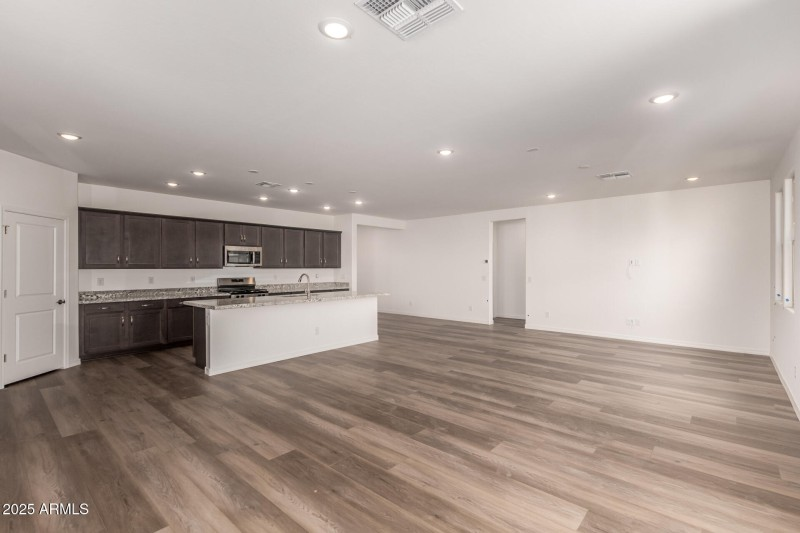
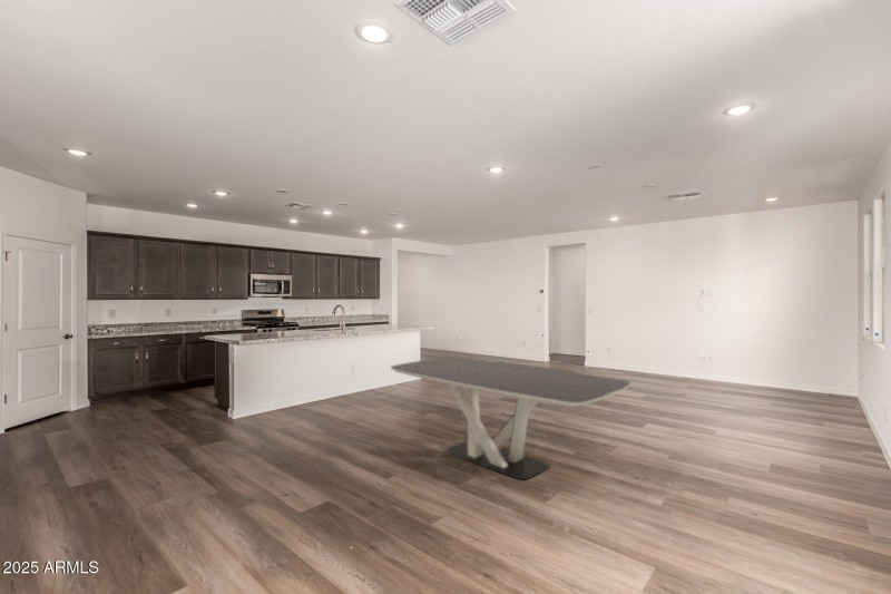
+ dining table (508, 420)
